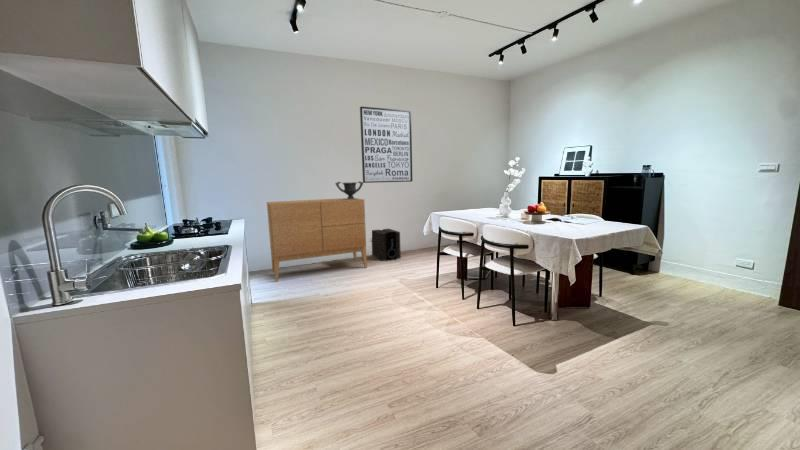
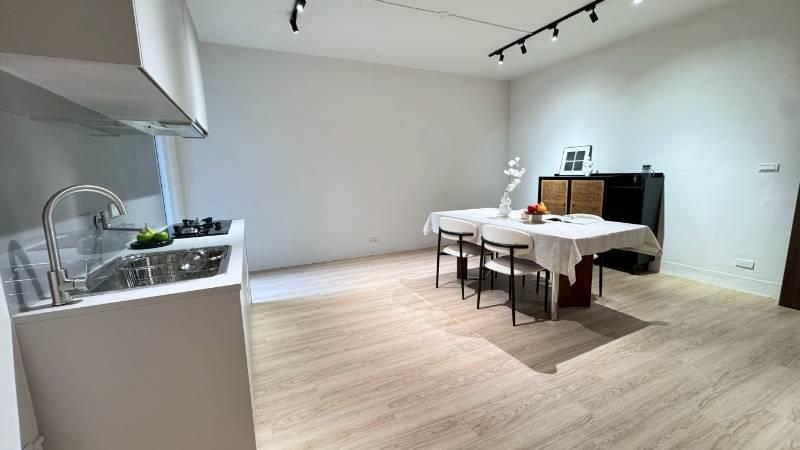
- sideboard (318, 235)
- wall art (387, 146)
- decorative urn (349, 190)
- speaker (385, 243)
